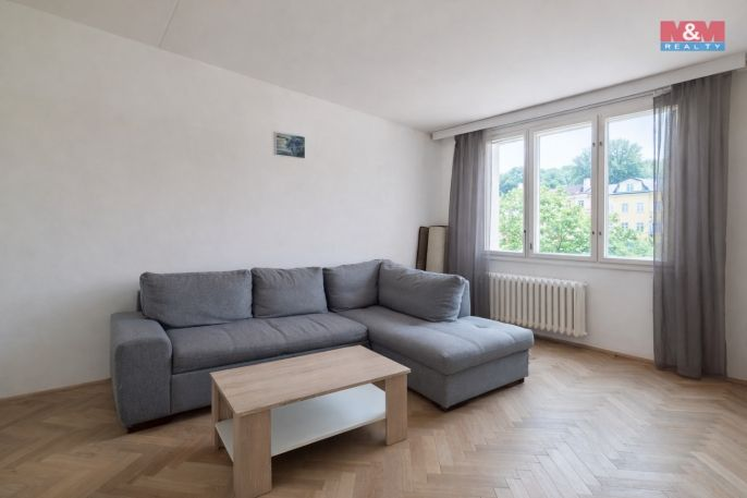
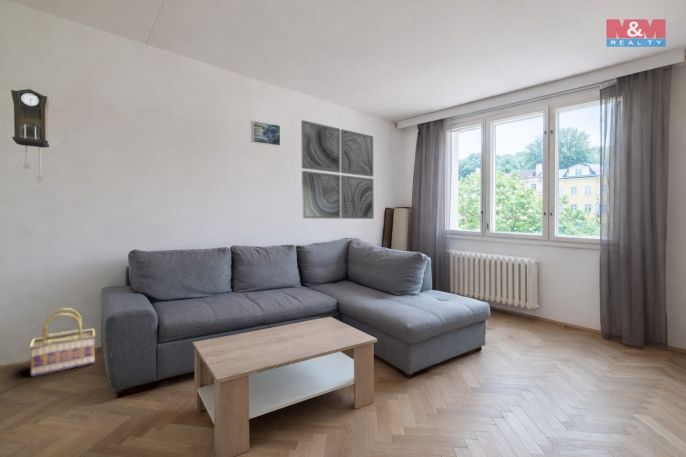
+ wall art (341, 172)
+ basket (64, 337)
+ pendulum clock (31, 136)
